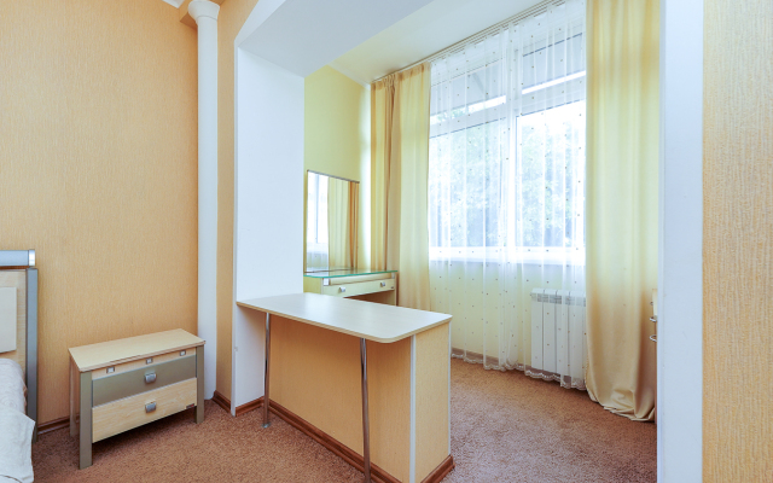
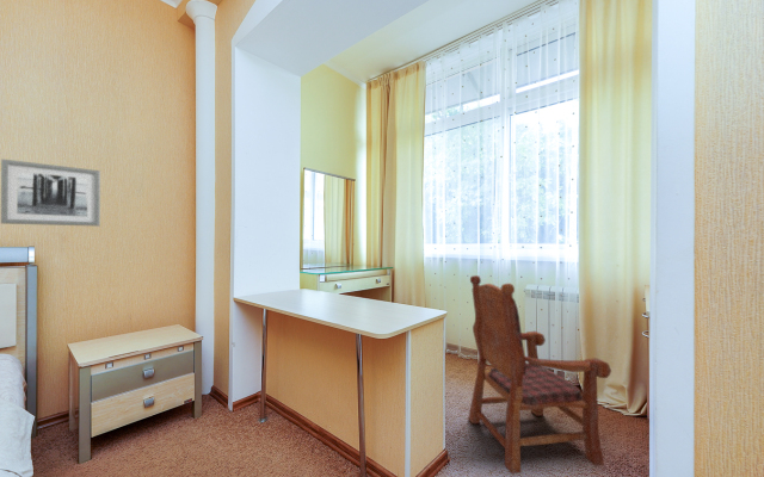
+ armchair (528, 358)
+ wall art (54, 194)
